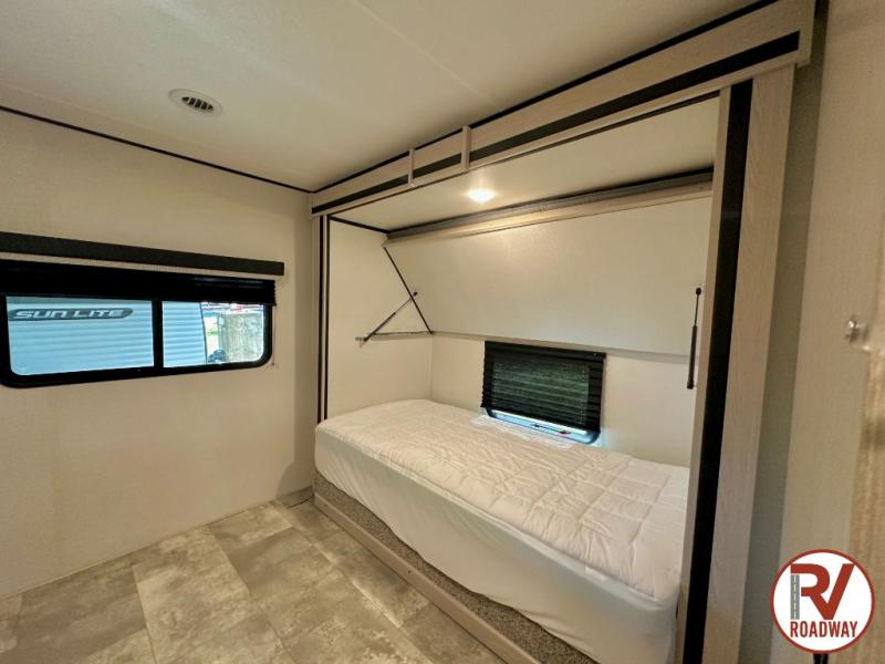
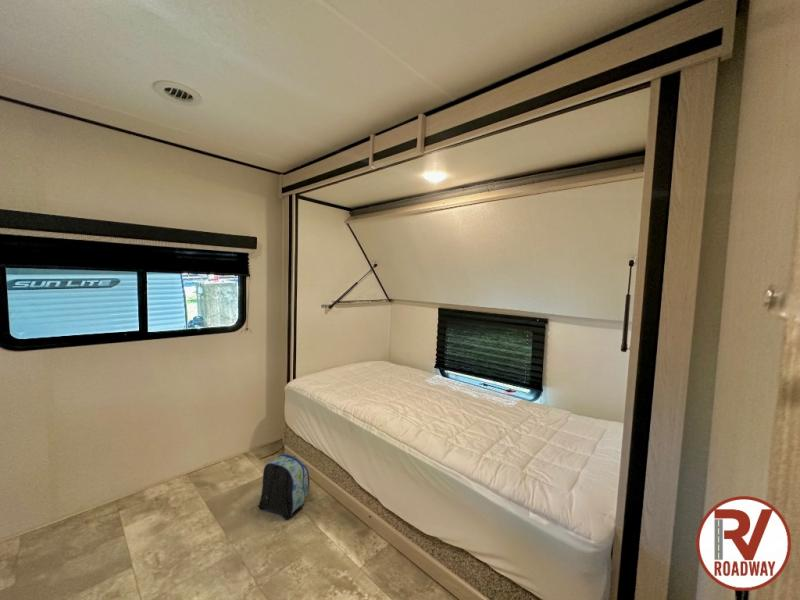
+ backpack (285, 481)
